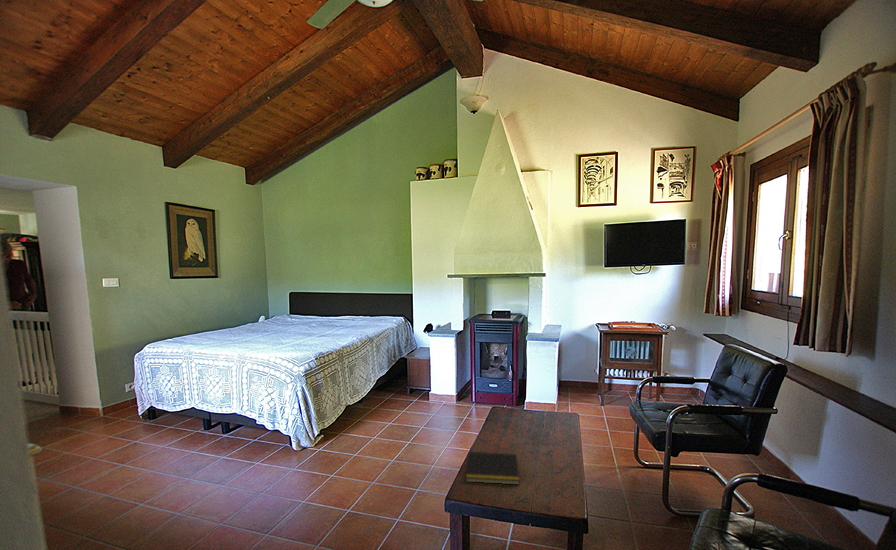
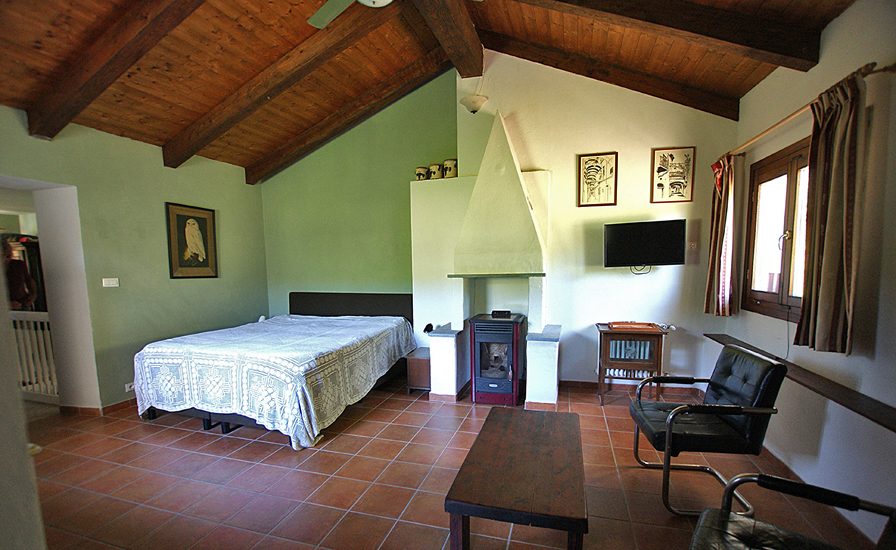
- notepad (492, 467)
